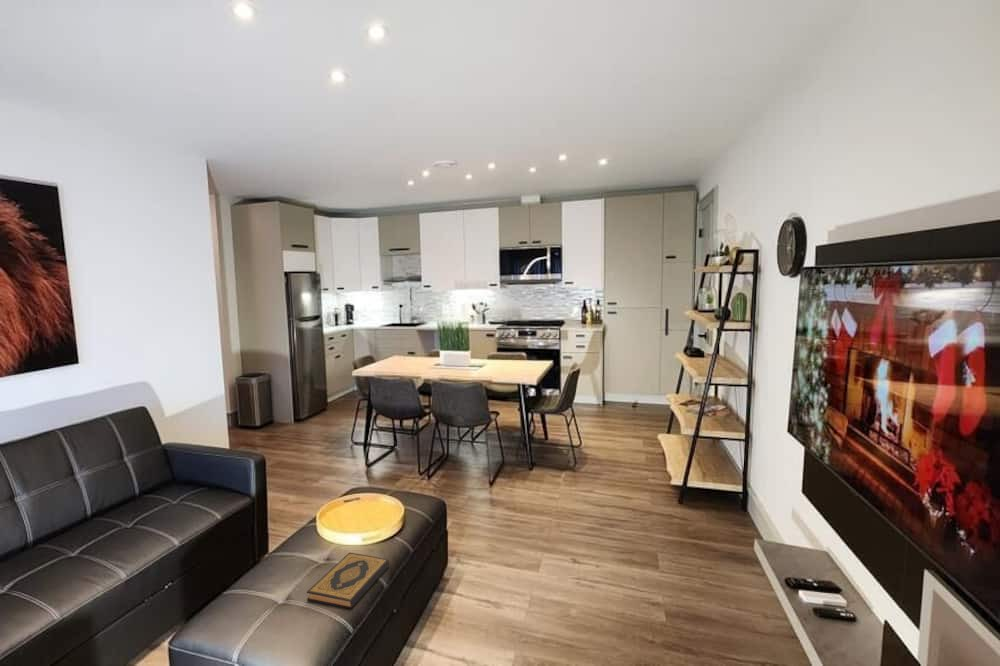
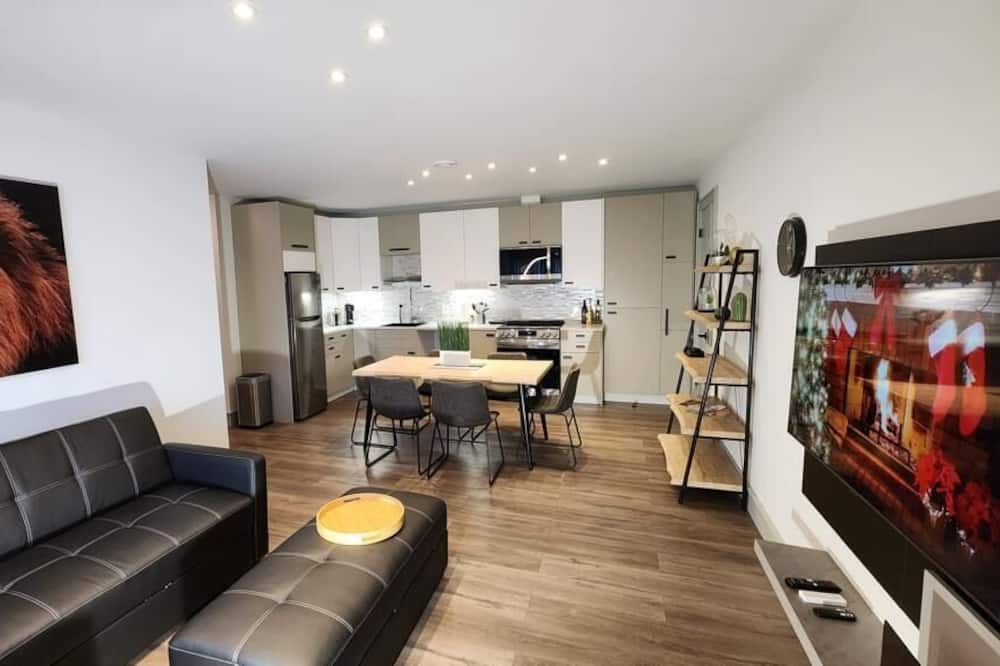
- hardback book (350, 578)
